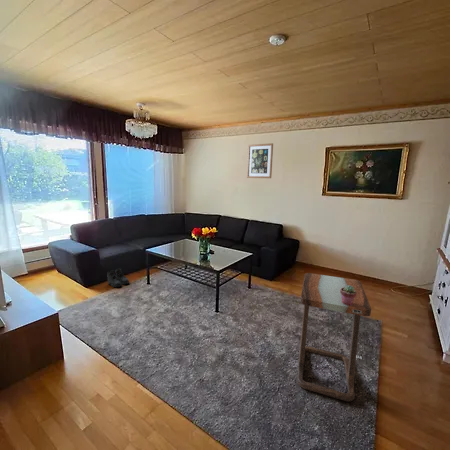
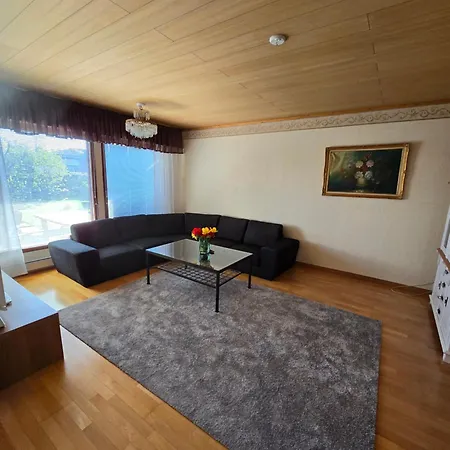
- potted succulent (348, 294)
- wall art (259, 161)
- boots (118, 276)
- side table (329, 309)
